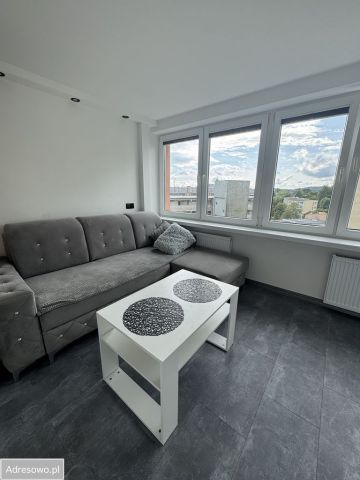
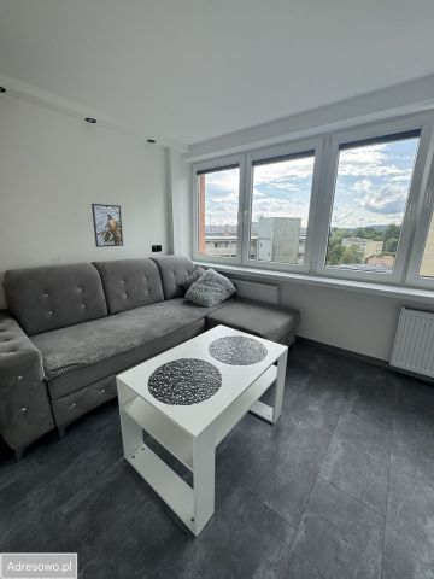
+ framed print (107, 226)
